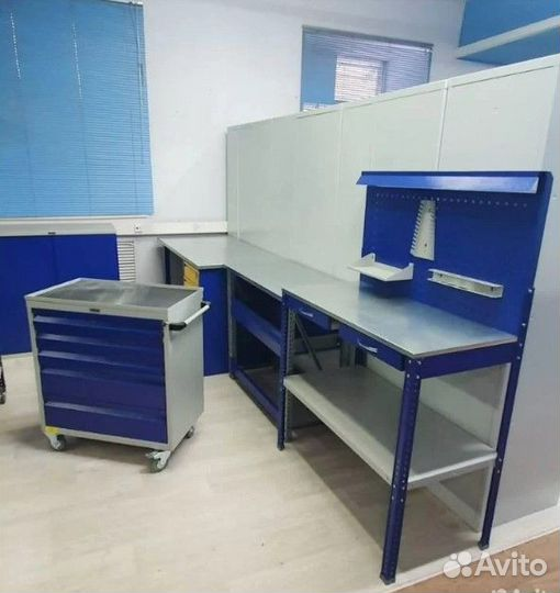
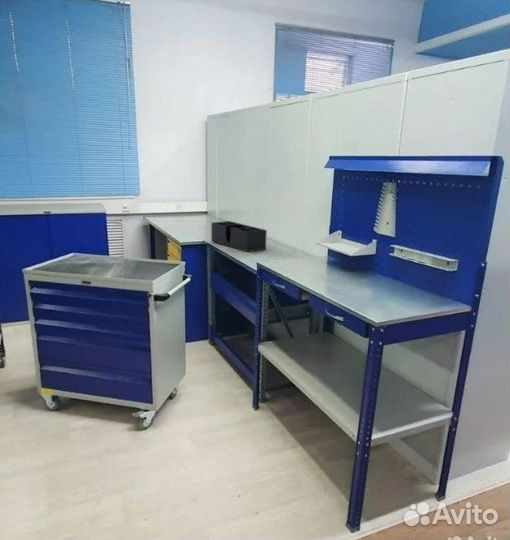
+ desk organizer (237, 235)
